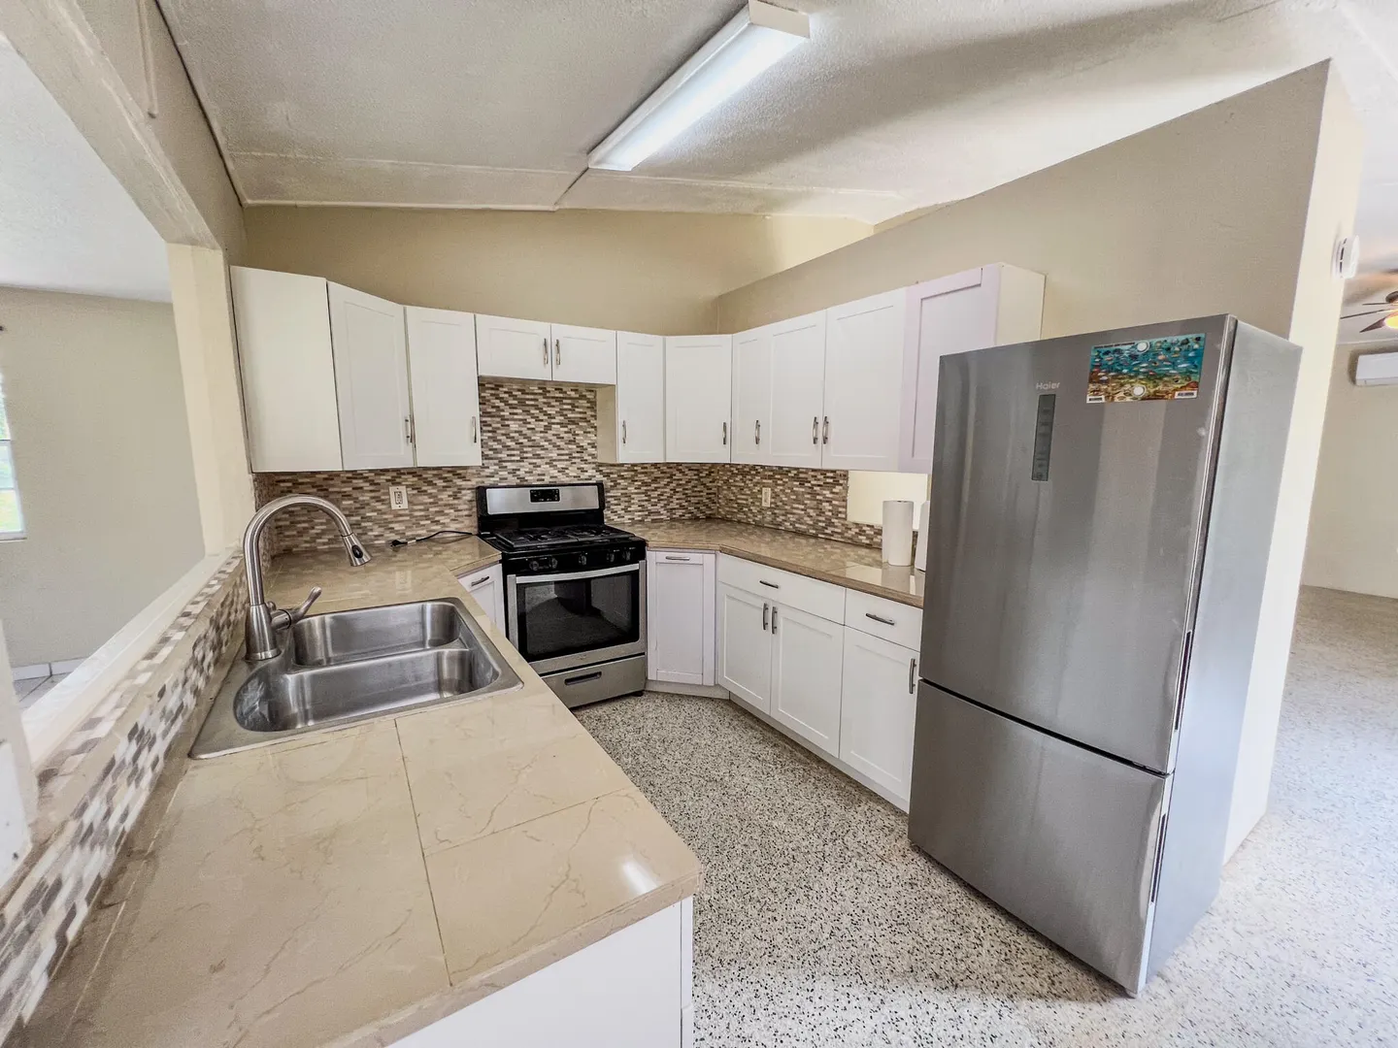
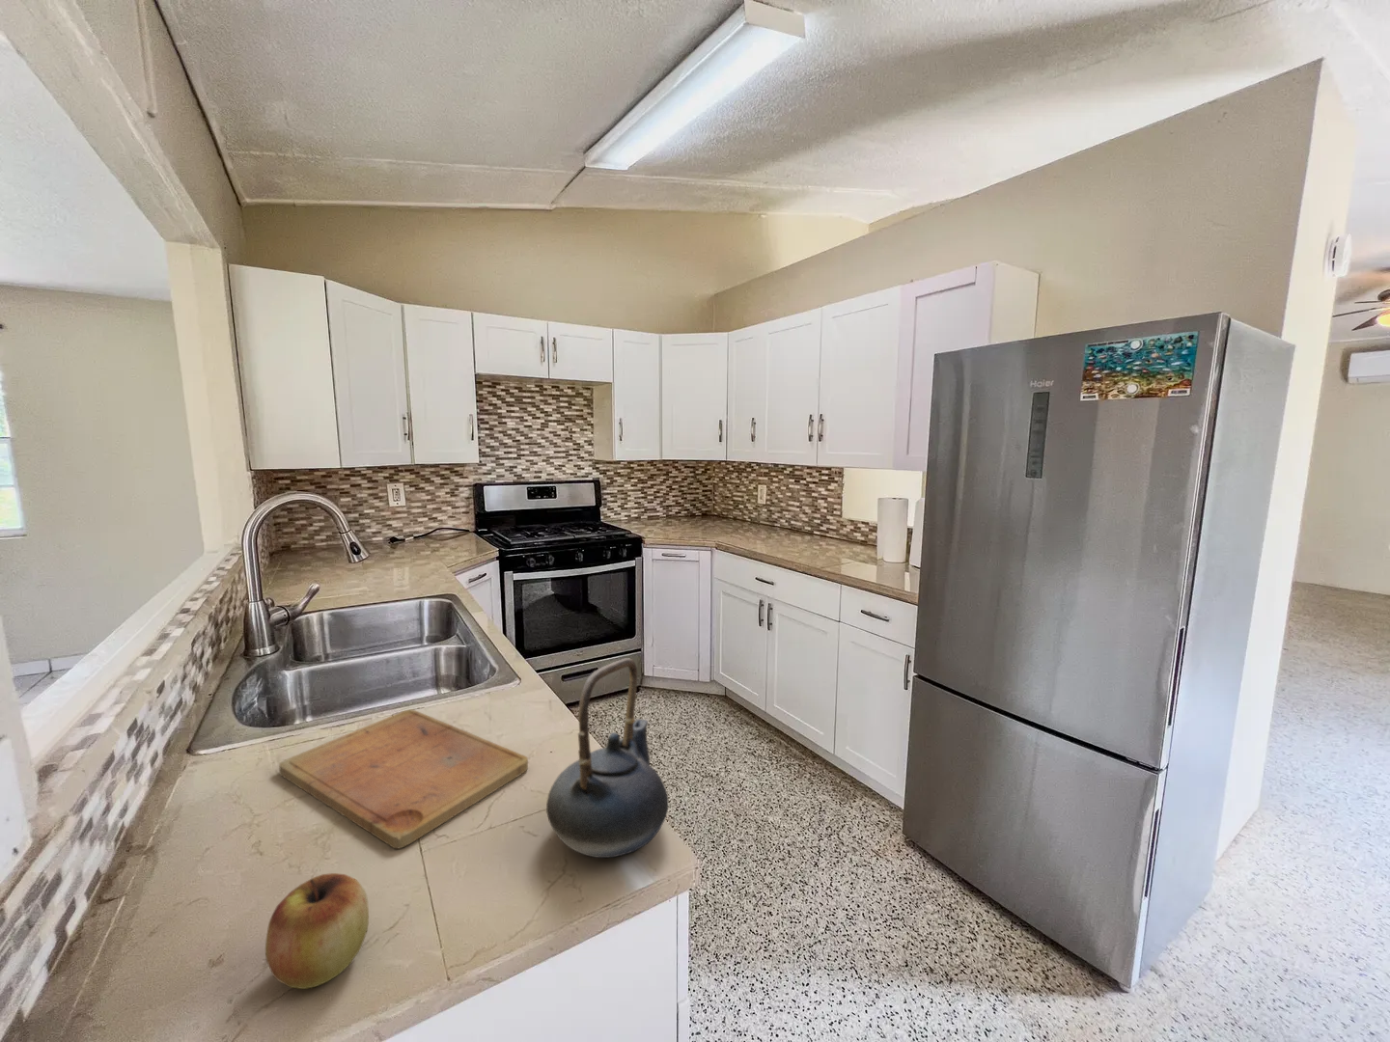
+ cutting board (405, 765)
+ teapot (609, 744)
+ apple (318, 923)
